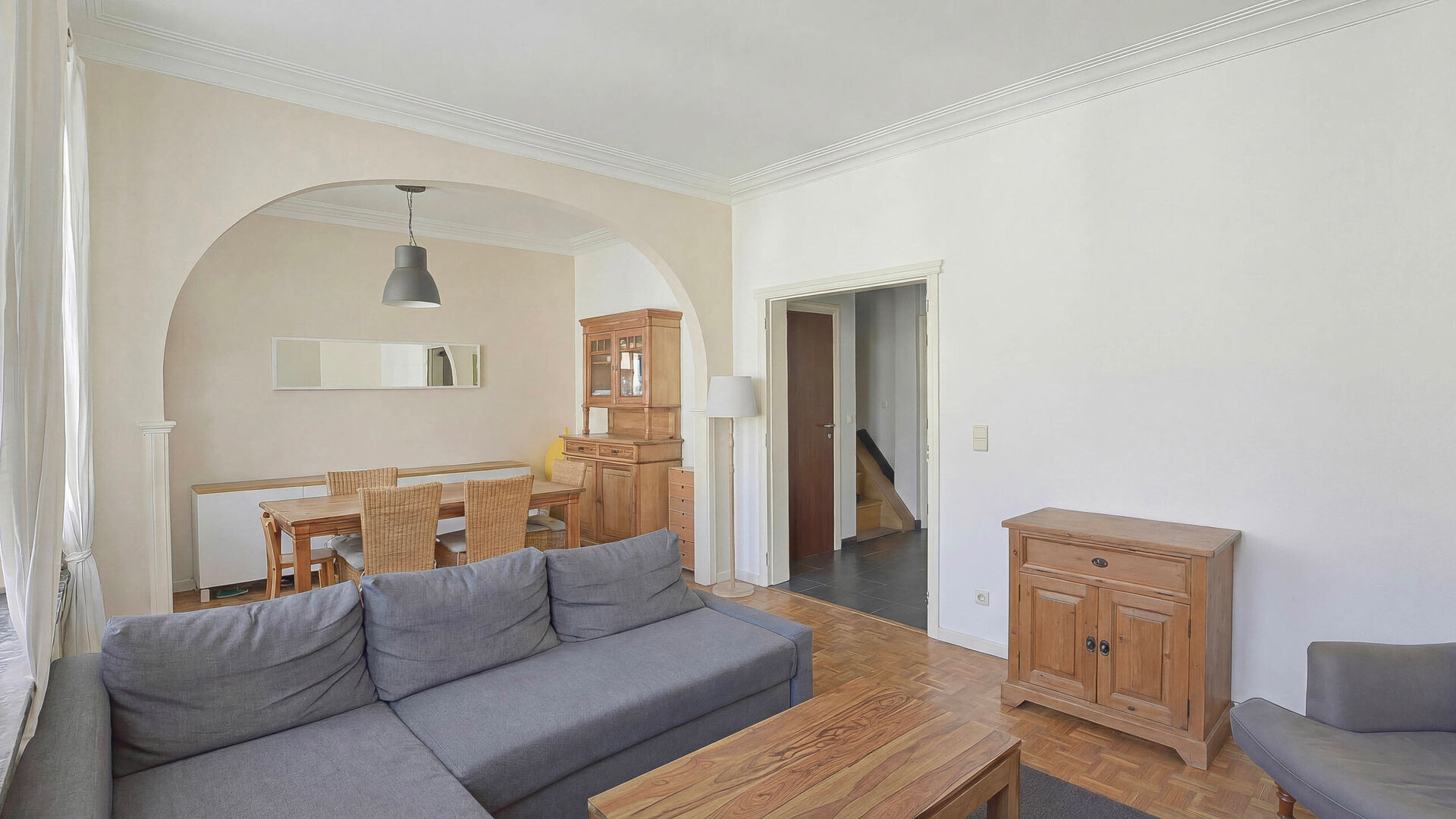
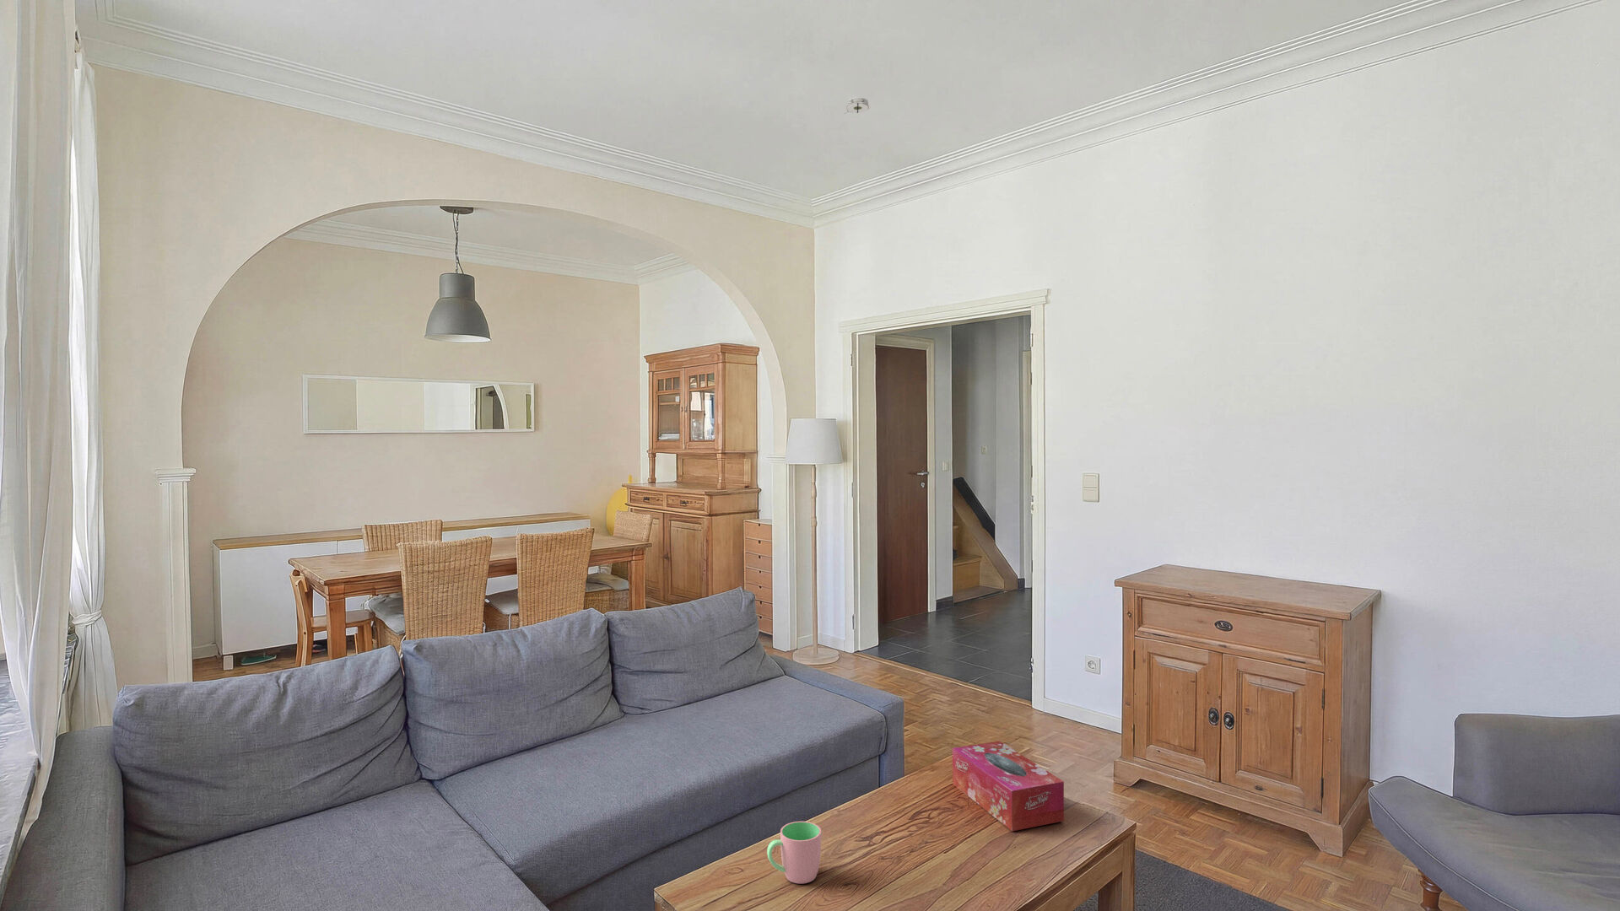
+ tissue box (1005, 782)
+ cup (794, 853)
+ smoke detector (857, 105)
